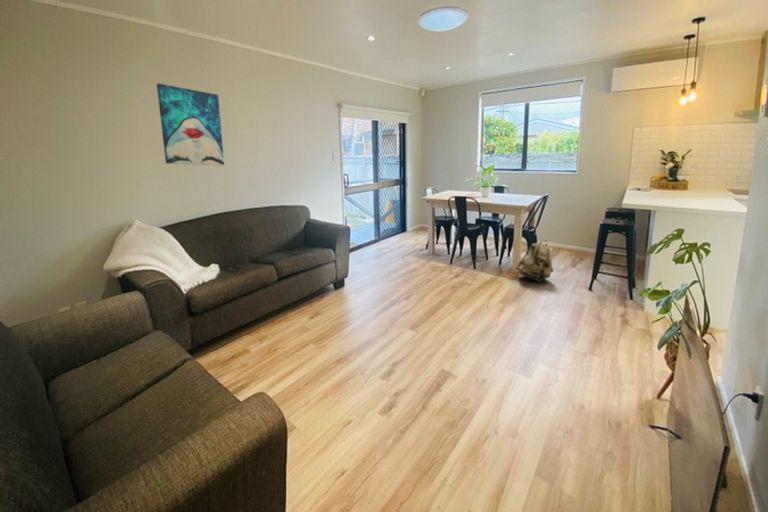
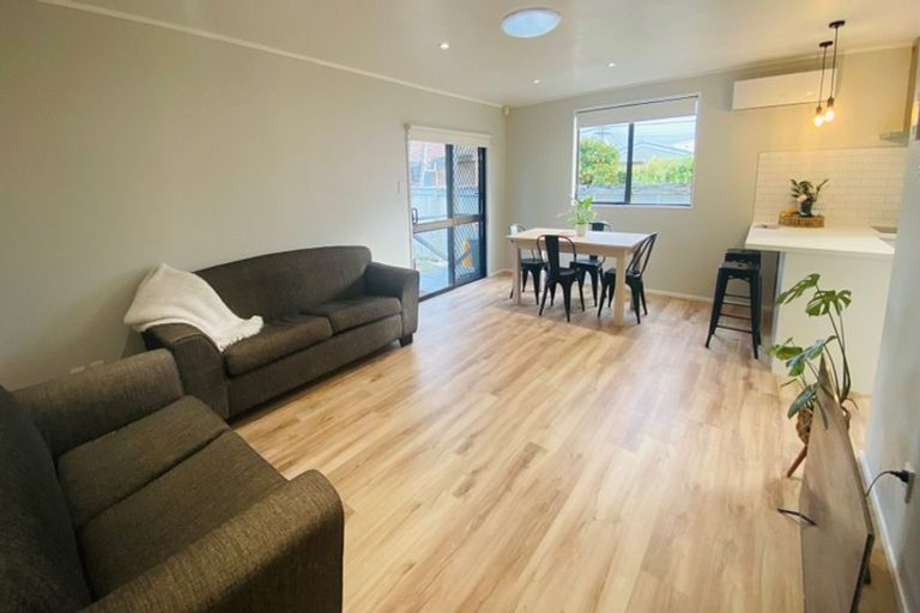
- backpack (534, 260)
- wall art (193, 127)
